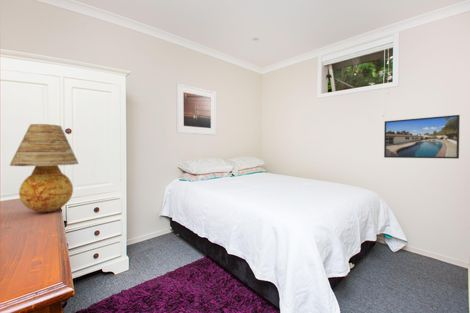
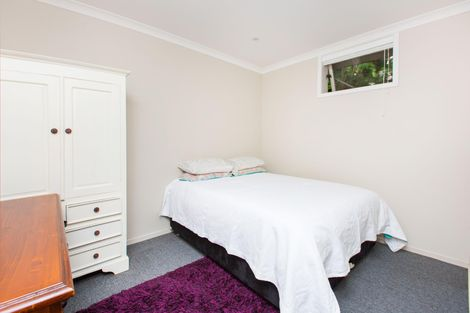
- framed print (418, 138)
- table lamp (46, 168)
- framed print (197, 111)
